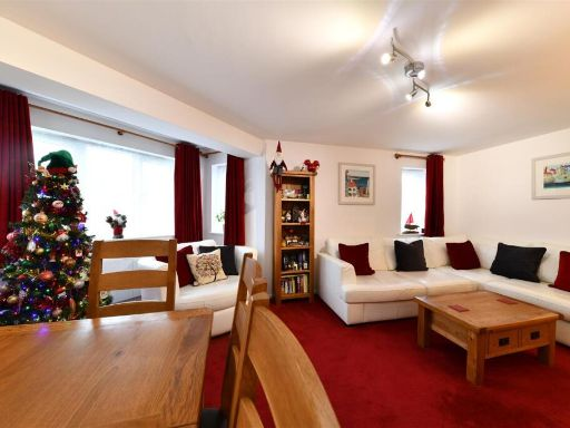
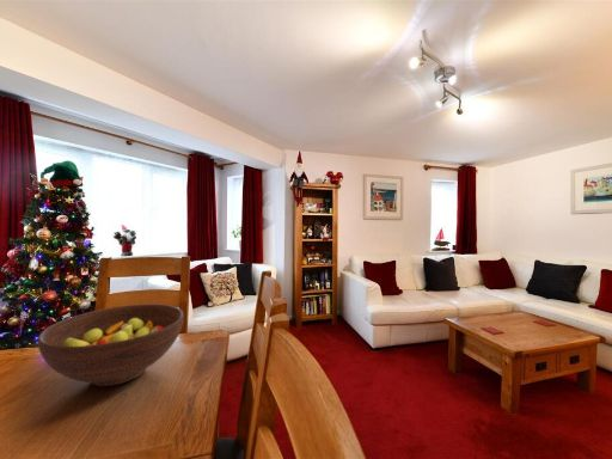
+ fruit bowl (120, 347)
